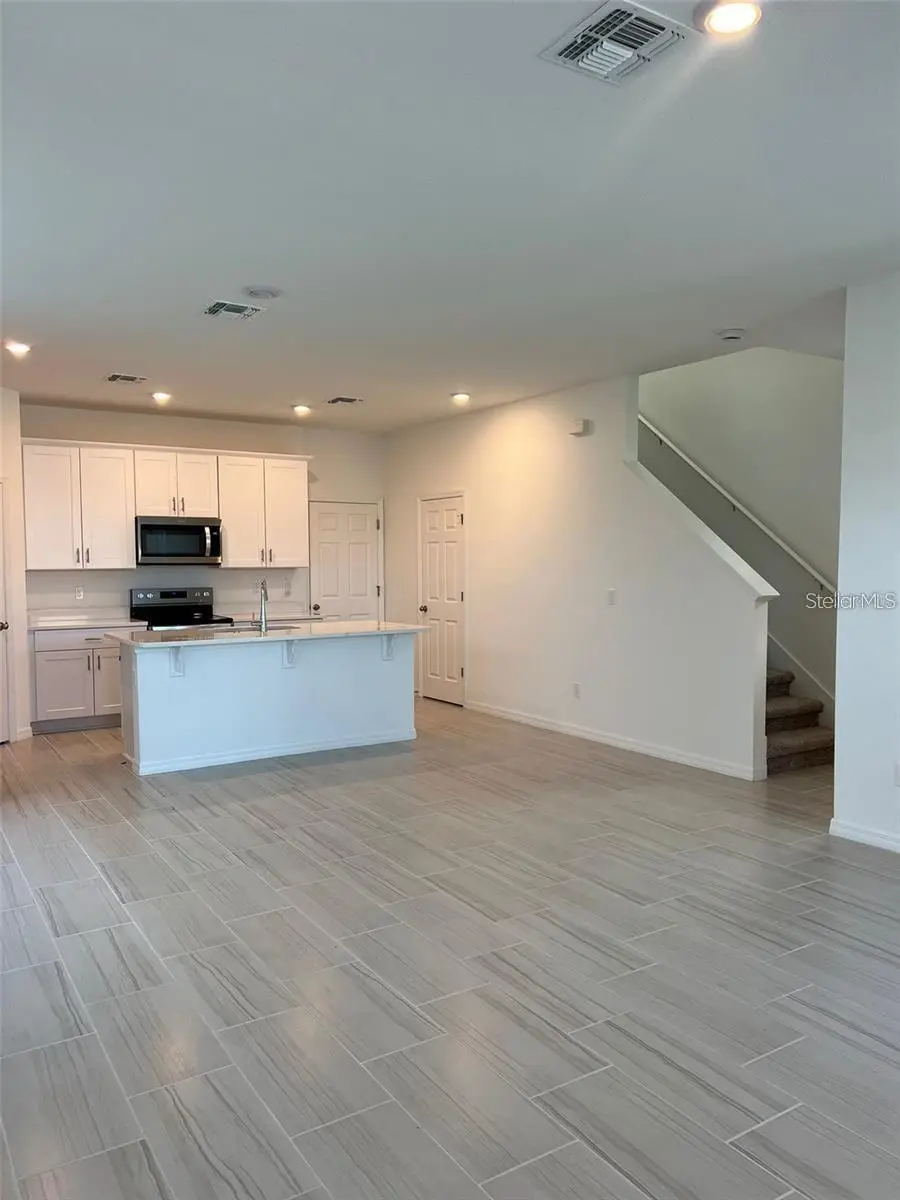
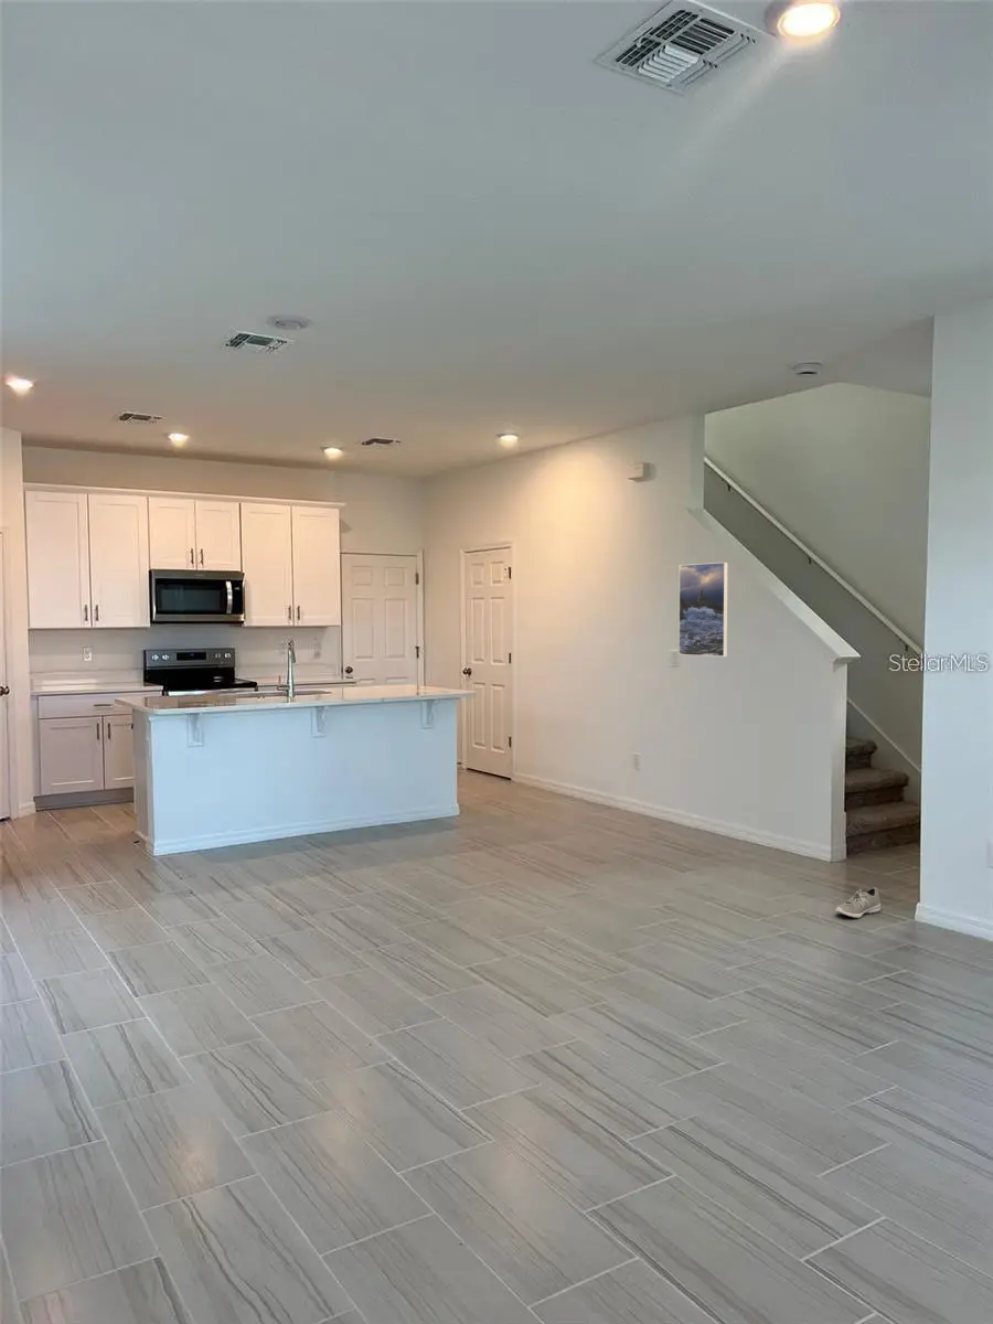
+ sneaker (856, 900)
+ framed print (702, 609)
